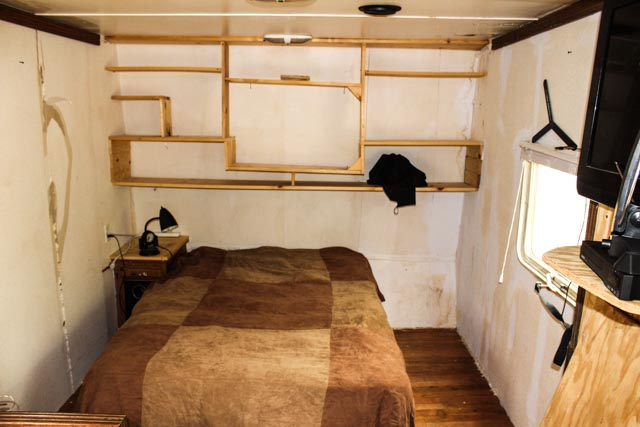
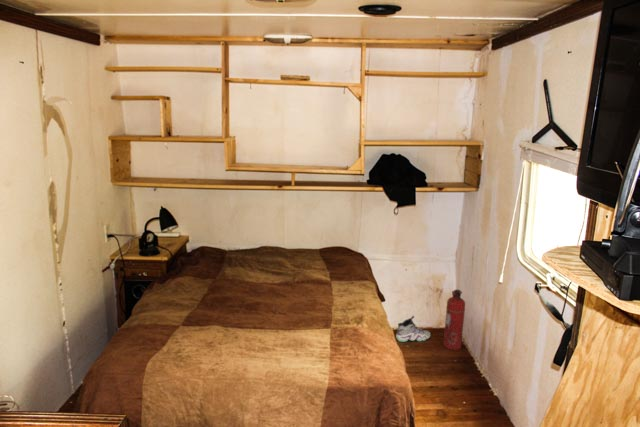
+ sneaker (414, 327)
+ fire extinguisher (454, 317)
